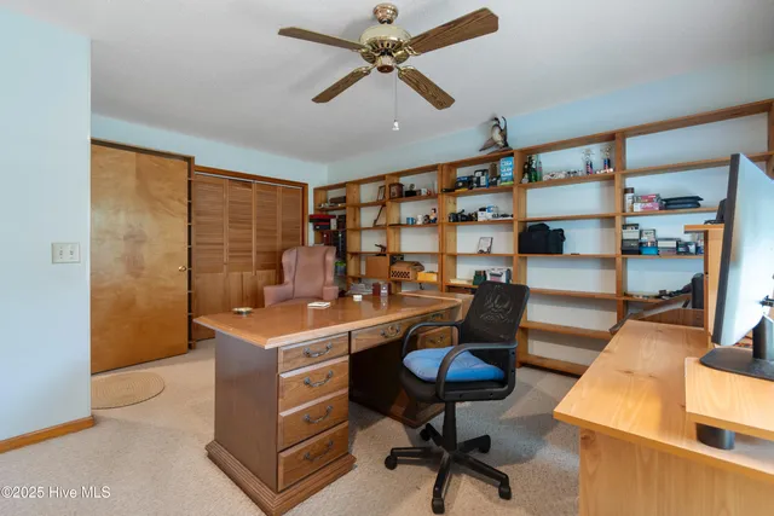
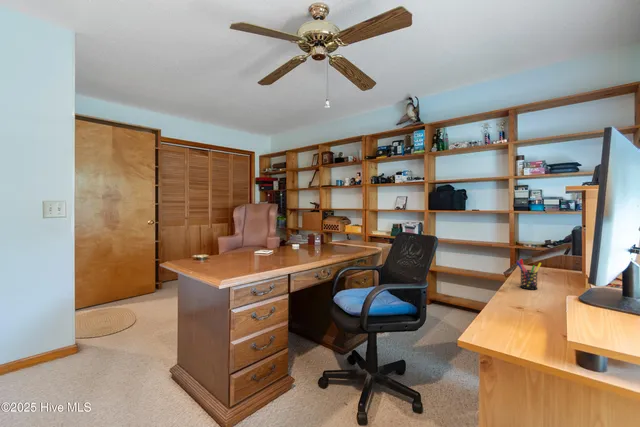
+ pen holder (528, 273)
